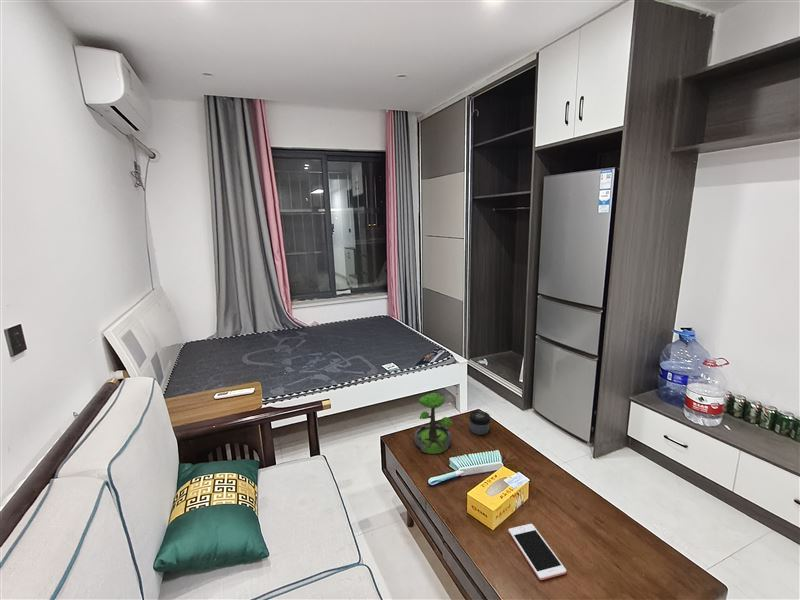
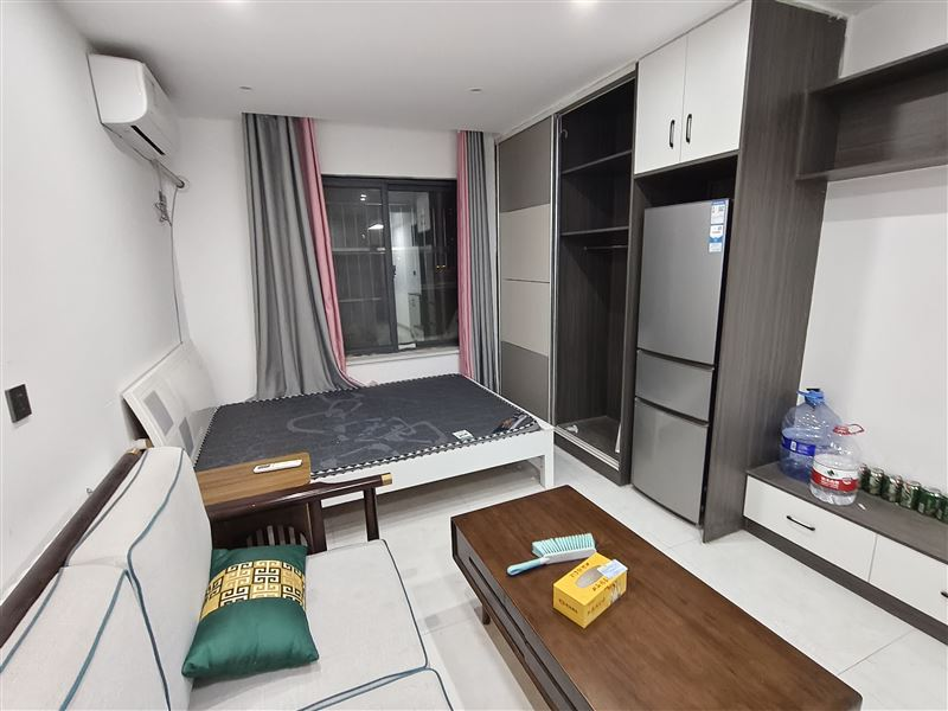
- cell phone (535, 549)
- plant (433, 417)
- jar (479, 423)
